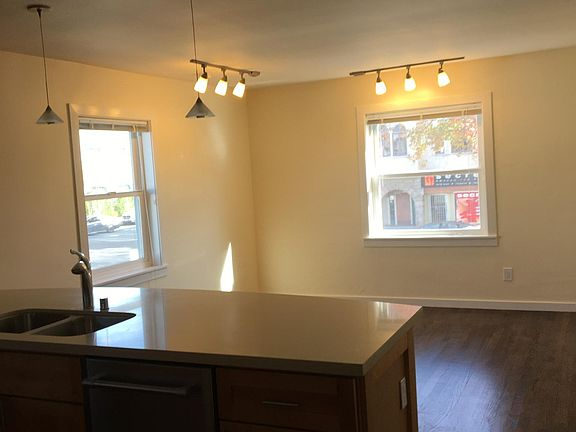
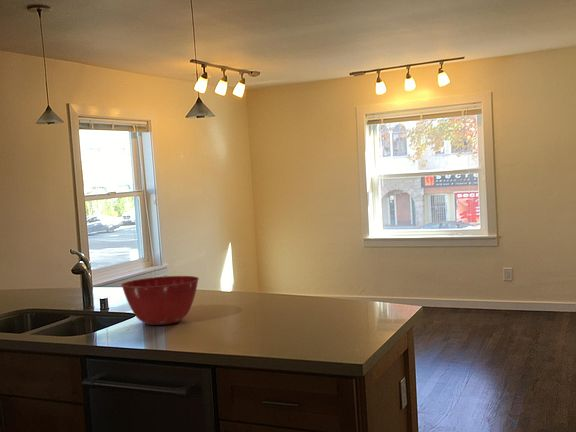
+ mixing bowl (162, 300)
